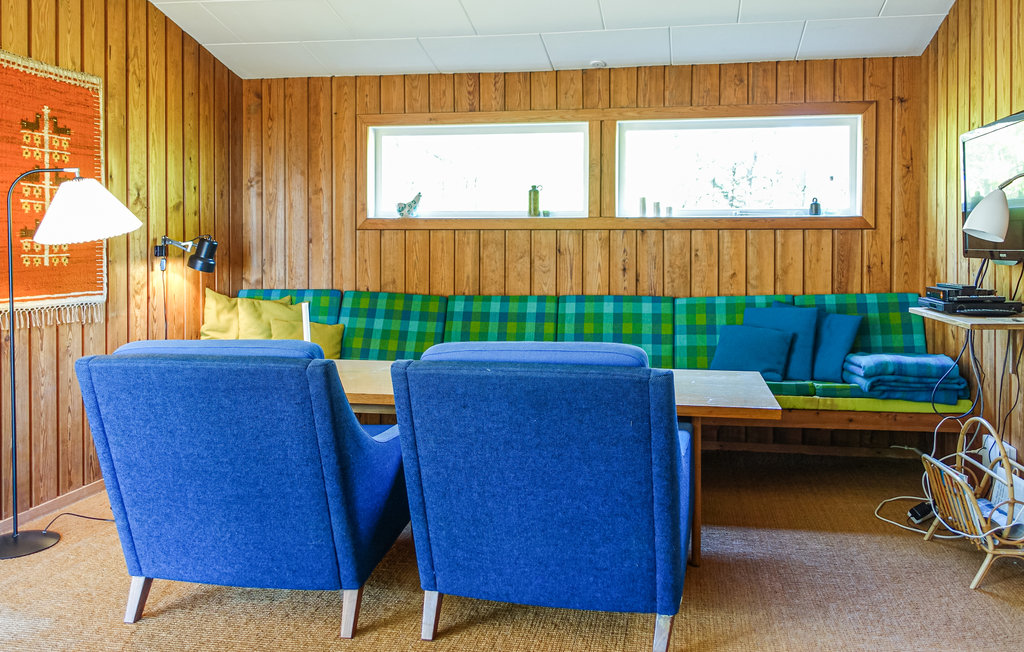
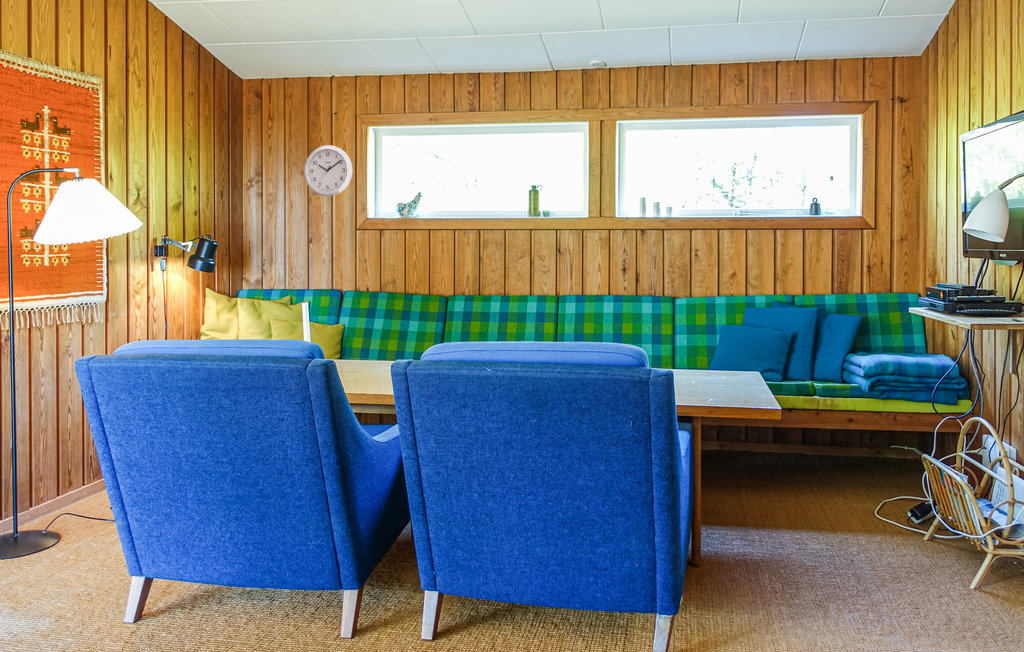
+ wall clock (327, 170)
